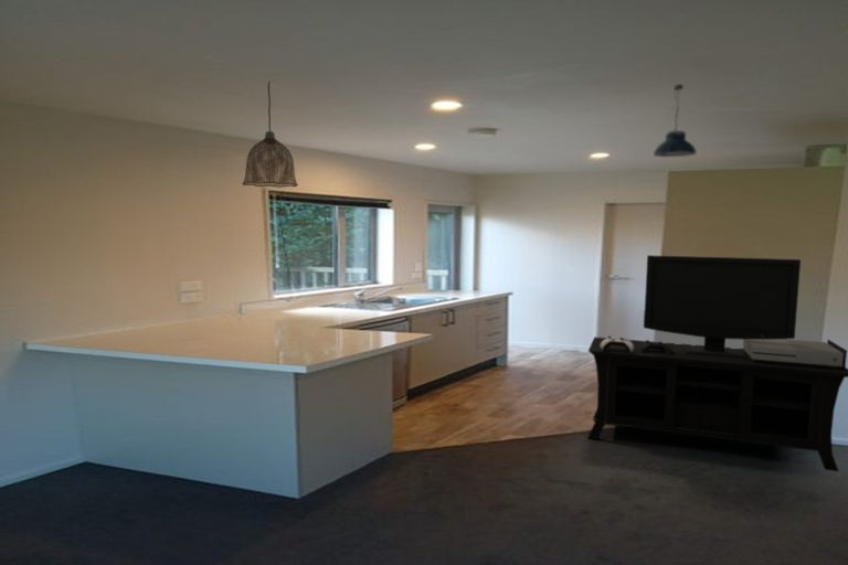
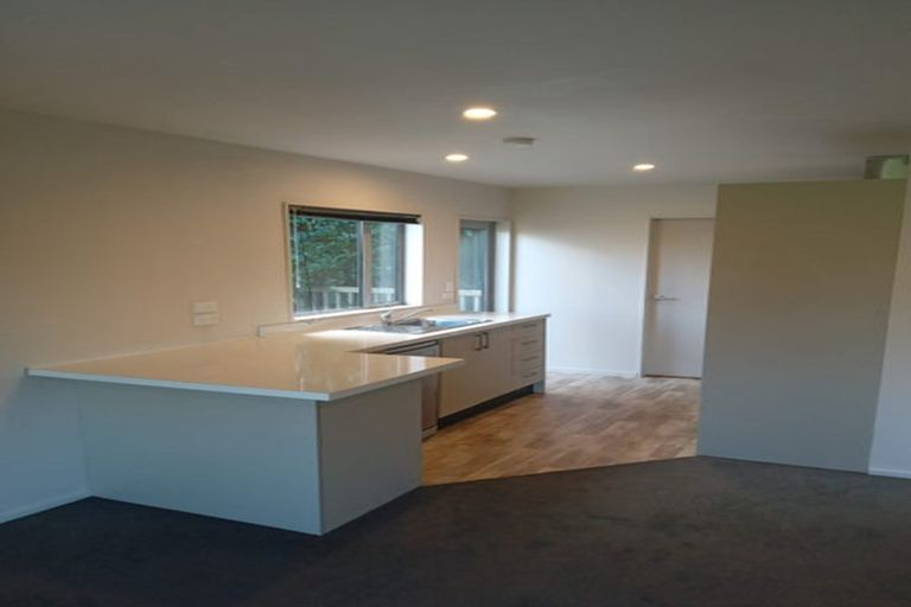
- pendant lamp (269, 134)
- media console (707, 351)
- pendant light (676, 120)
